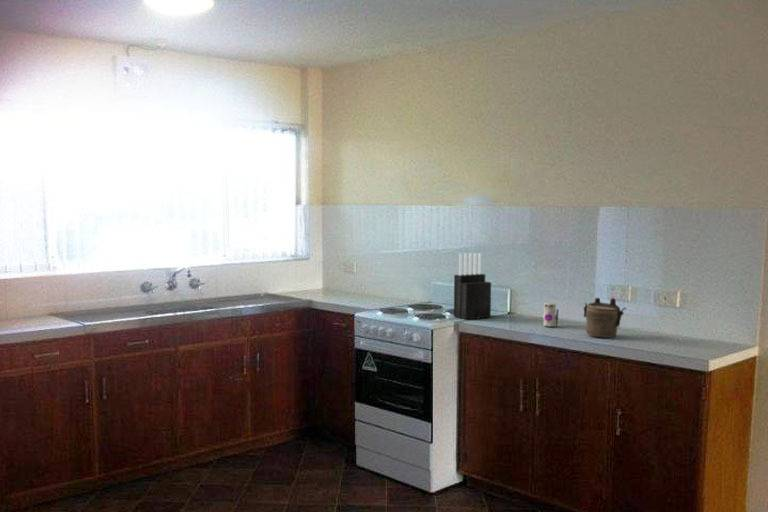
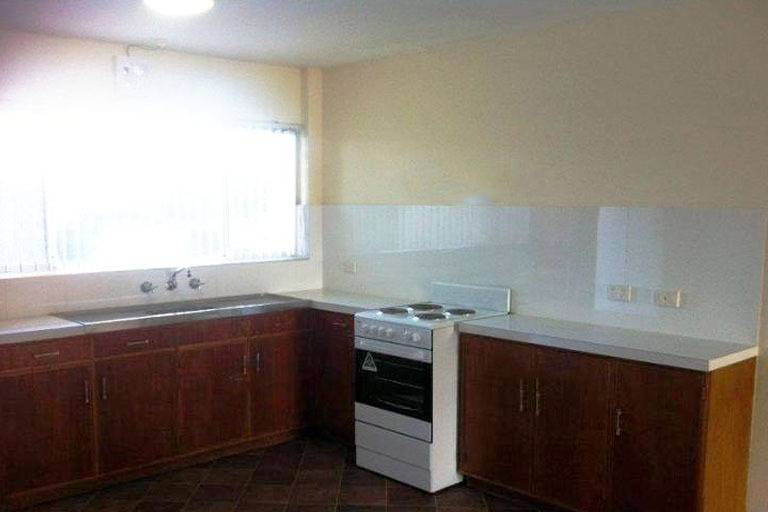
- knife block (474, 285)
- teapot (604, 317)
- toy (550, 314)
